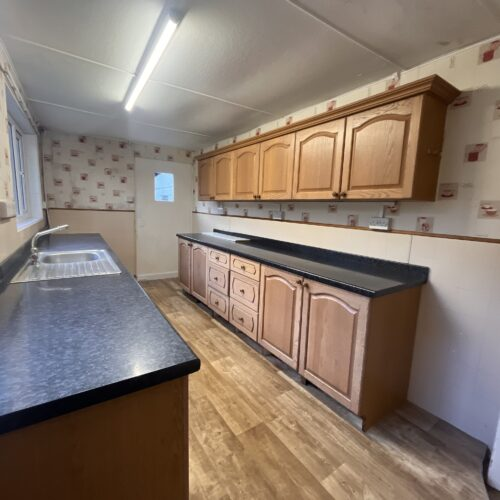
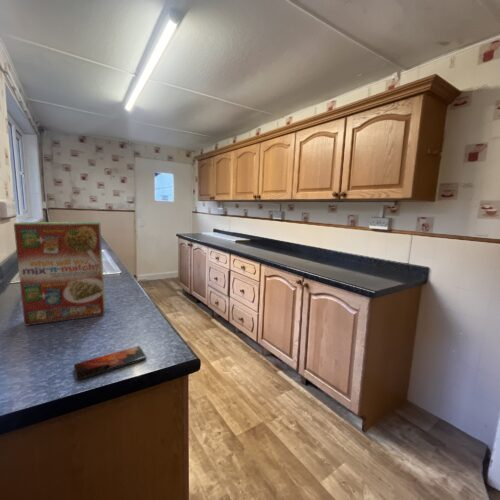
+ smartphone (111, 361)
+ cereal box (64, 270)
